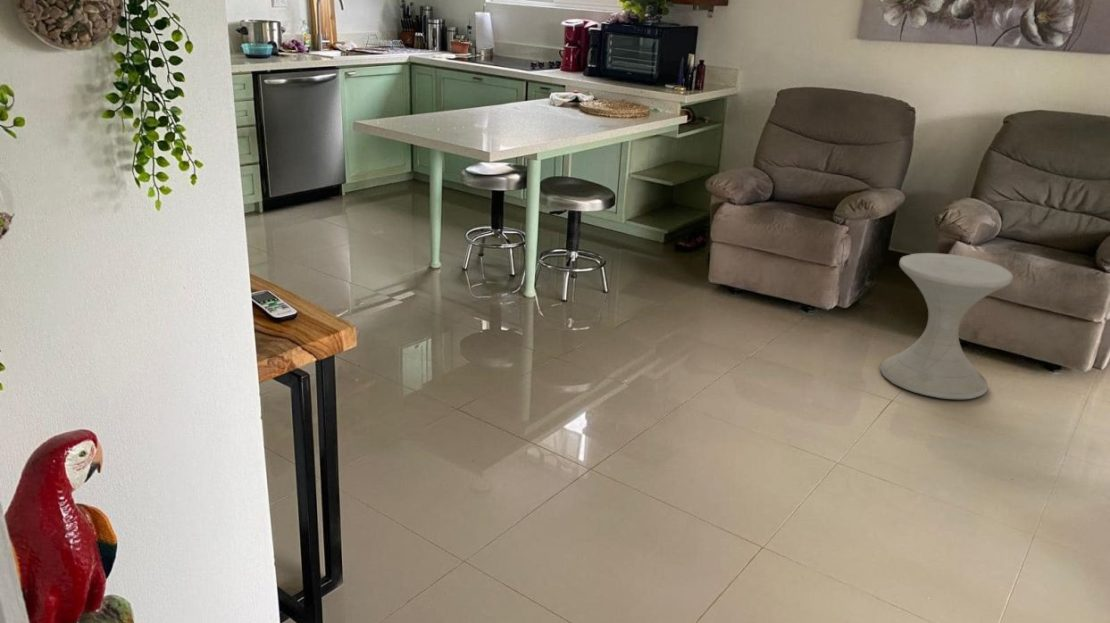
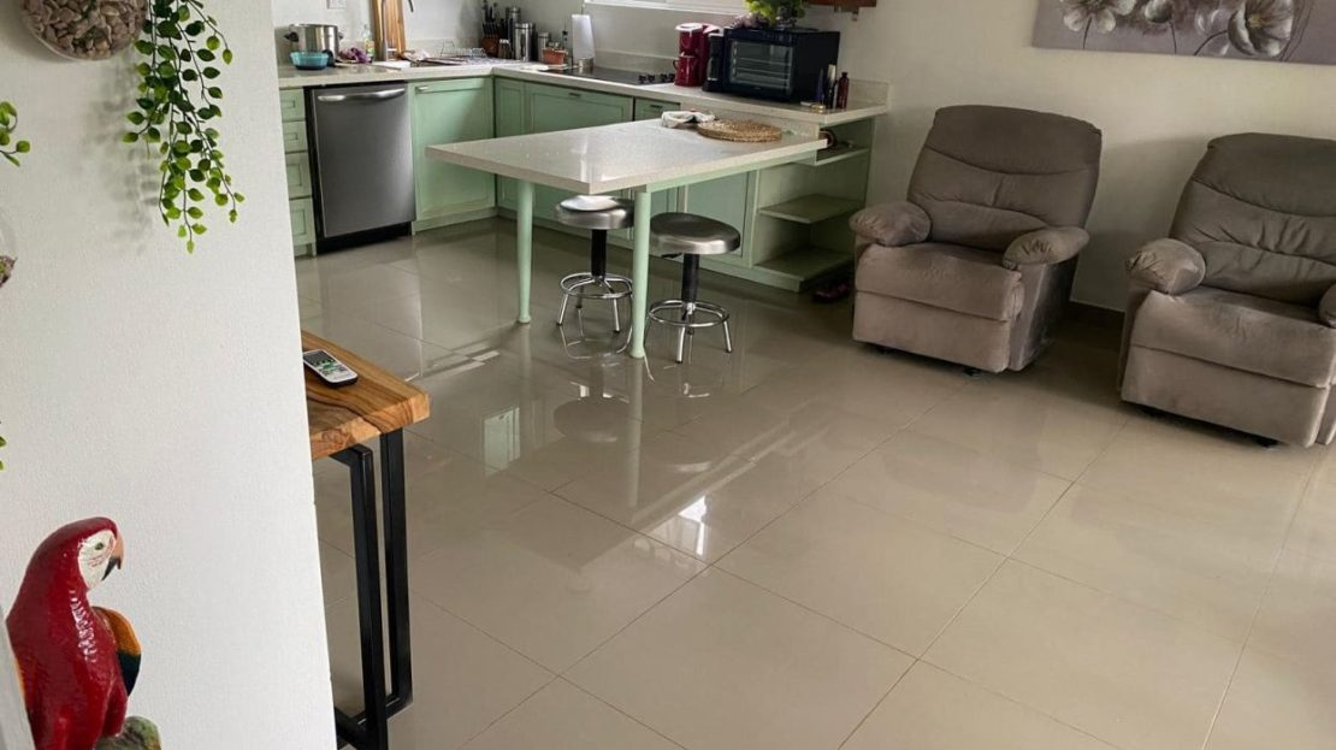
- side table (943, 323)
